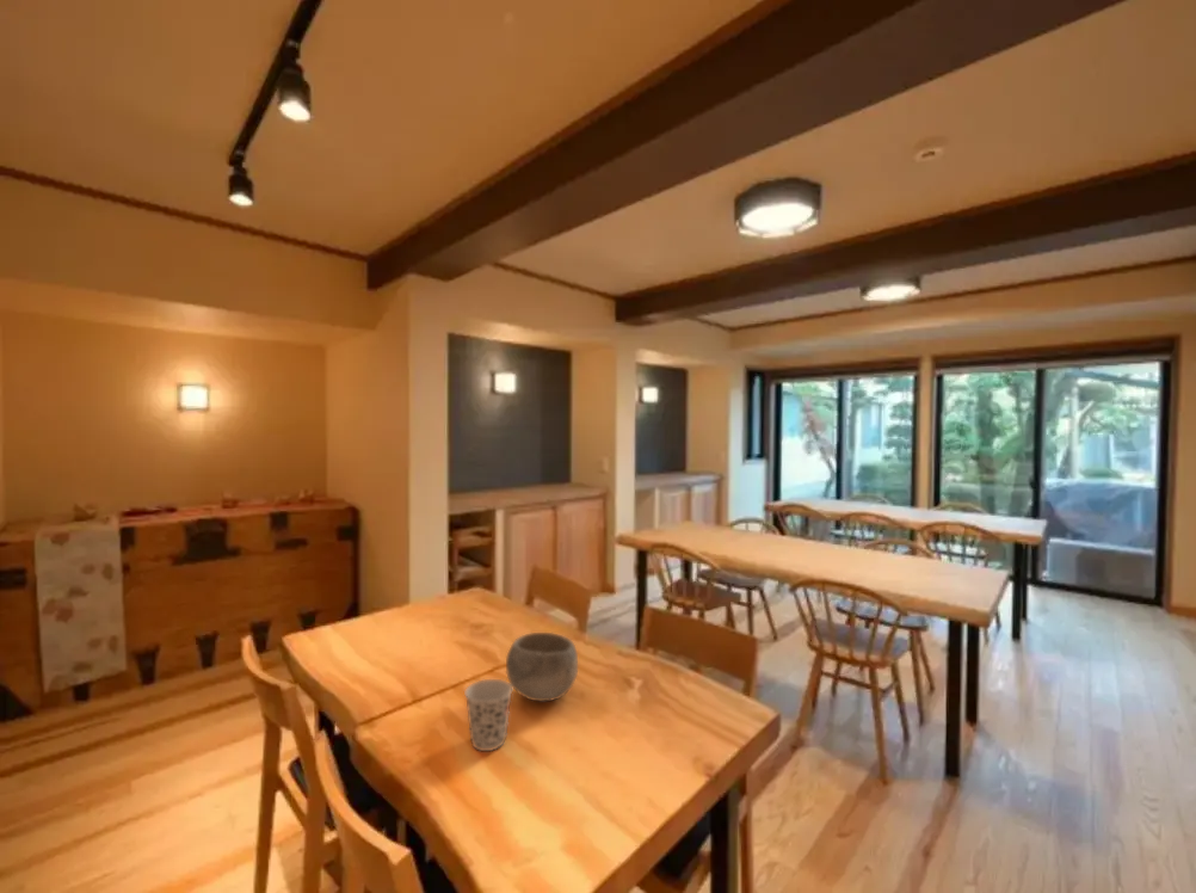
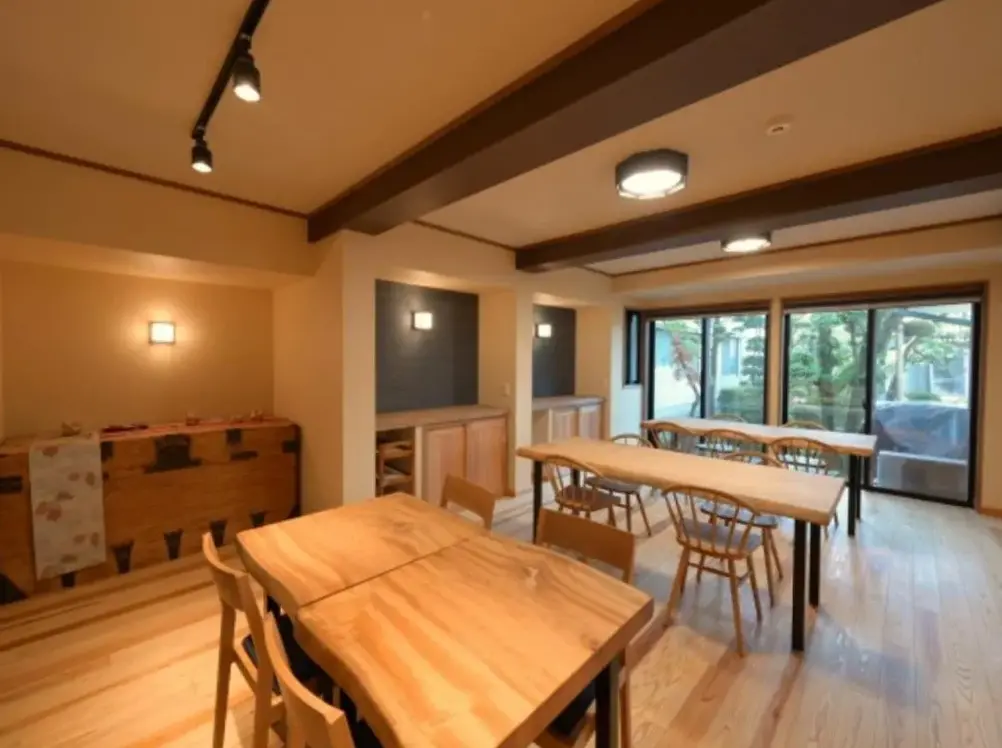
- cup (488, 715)
- bowl (542, 667)
